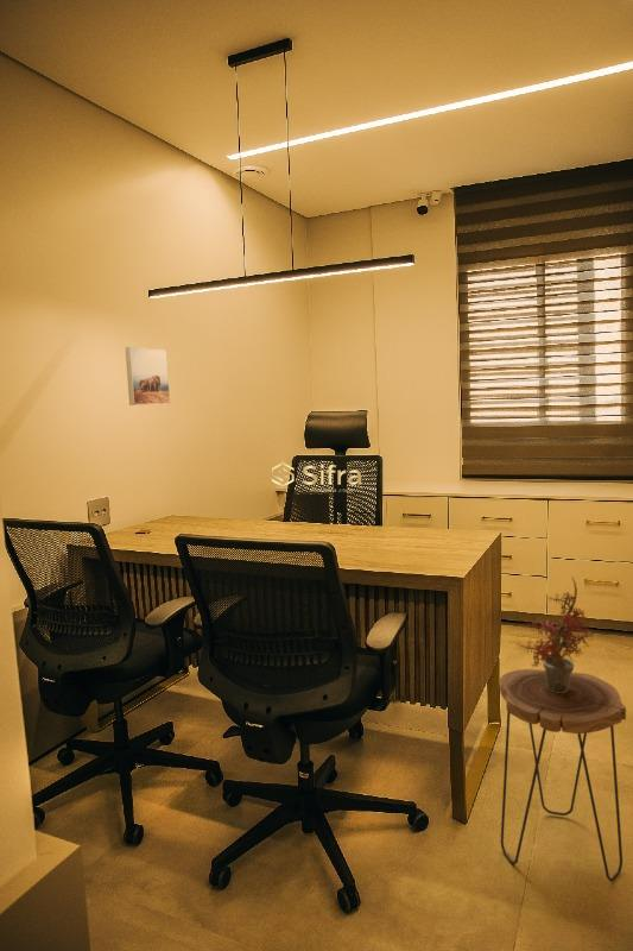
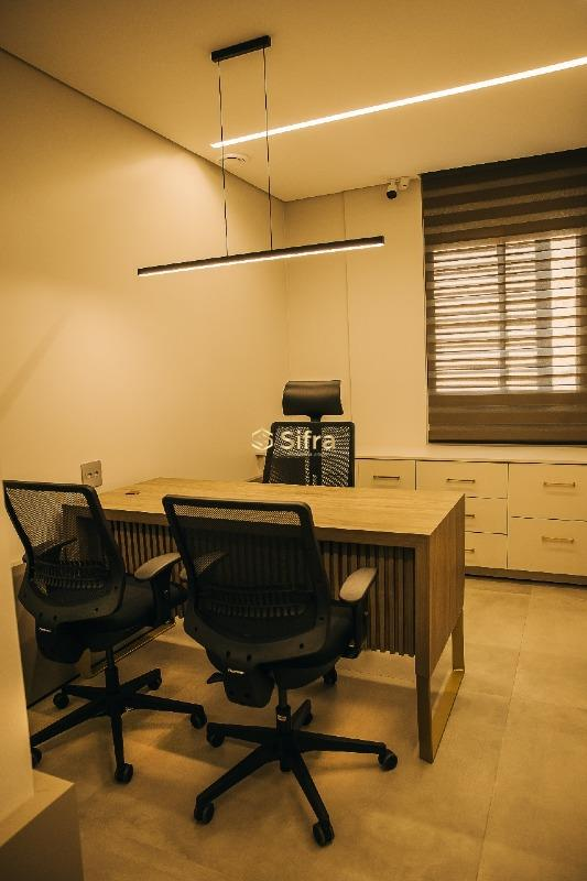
- side table (576, 774)
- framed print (148, 376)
- potted plant (558, 631)
